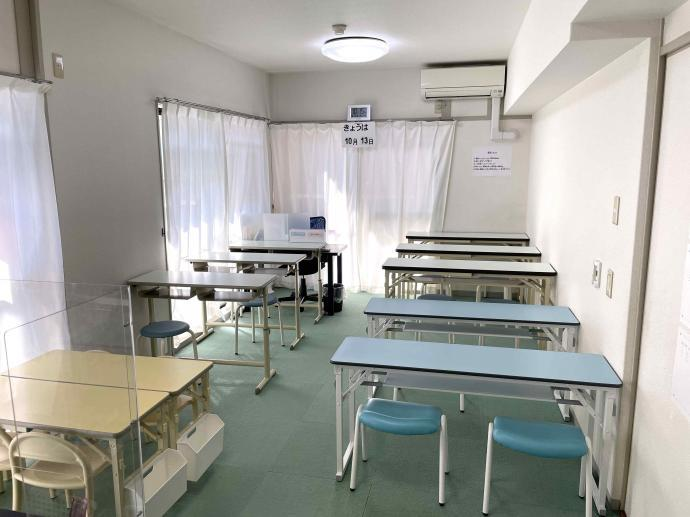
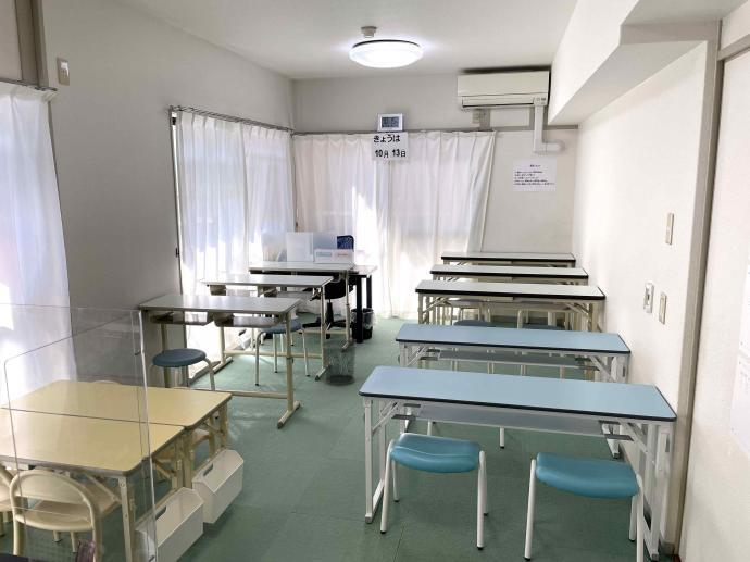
+ waste bin (339, 361)
